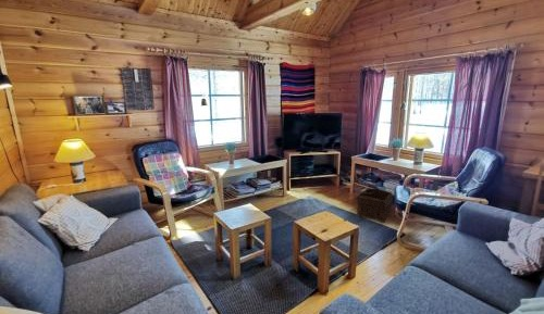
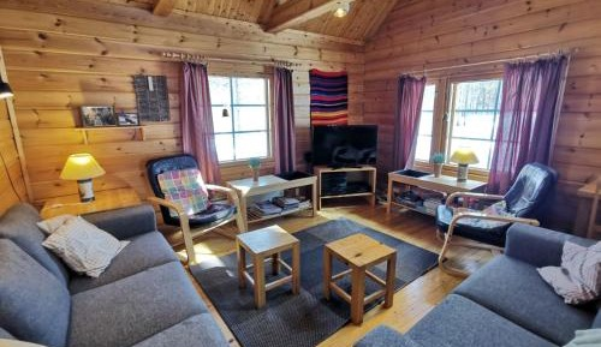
- basket (372, 201)
